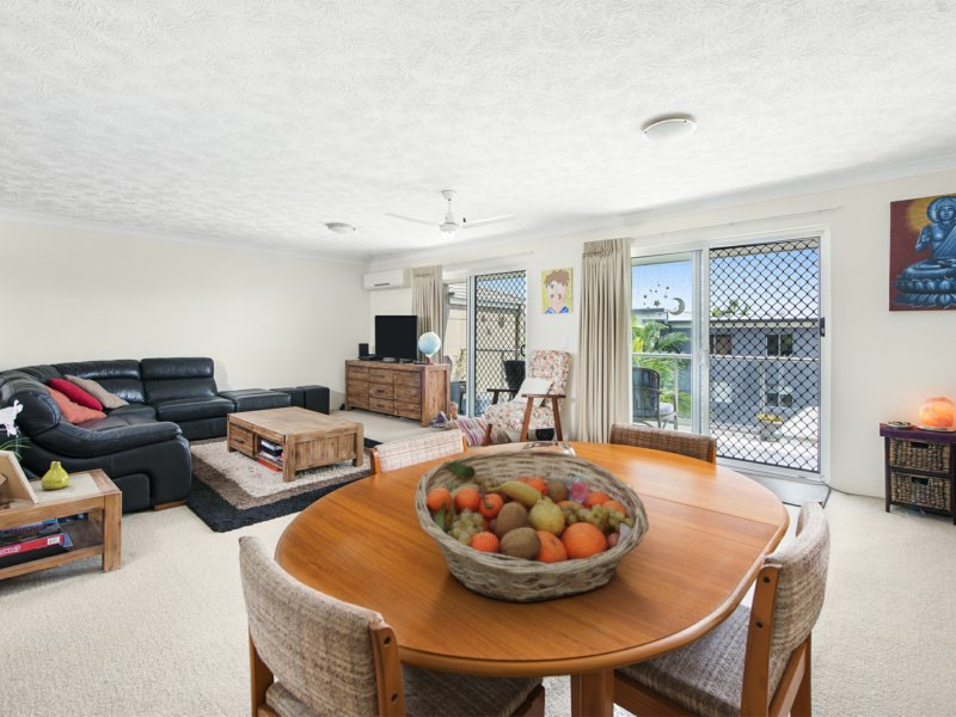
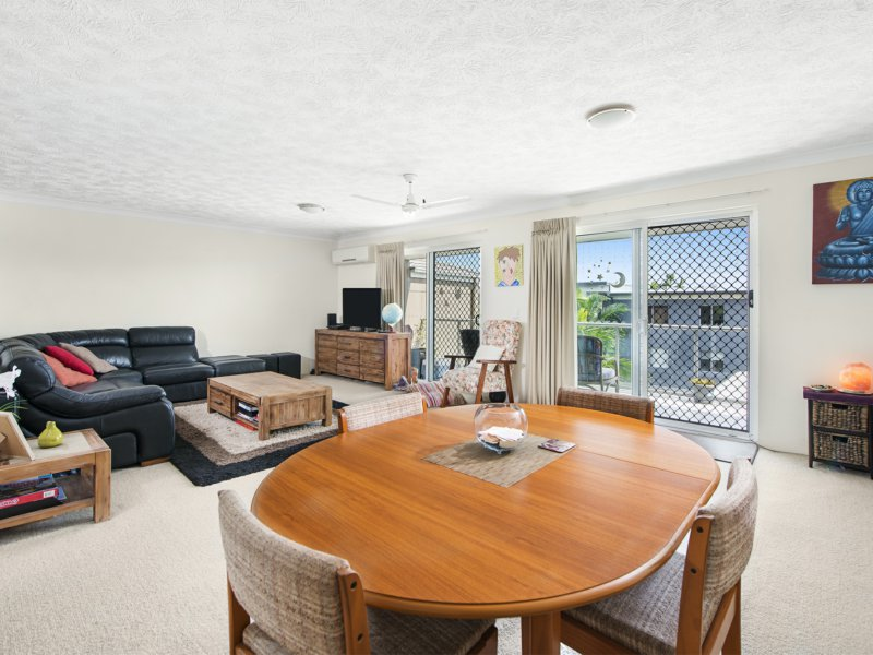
- fruit basket (529, 515)
